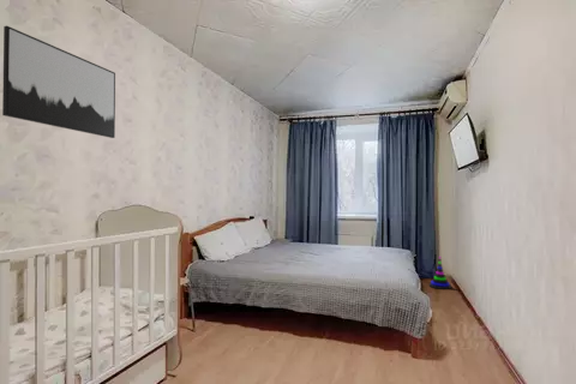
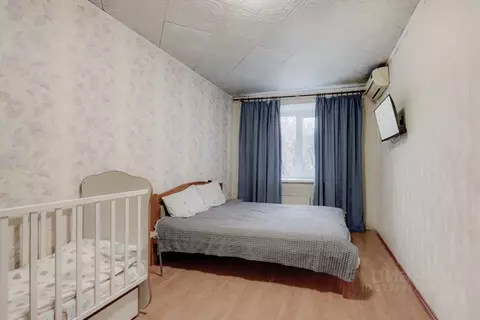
- stacking toy (439, 271)
- wall art (67, 90)
